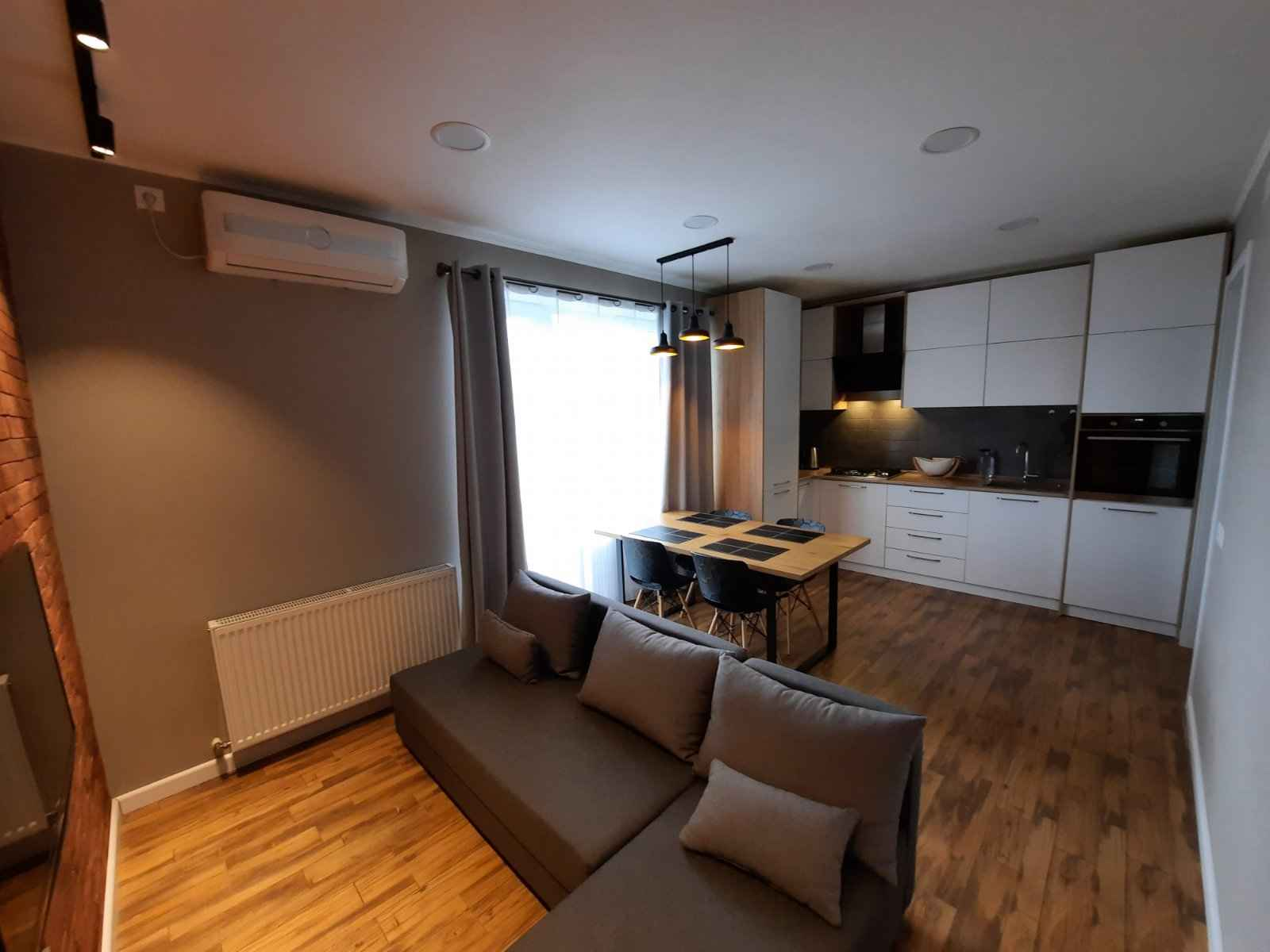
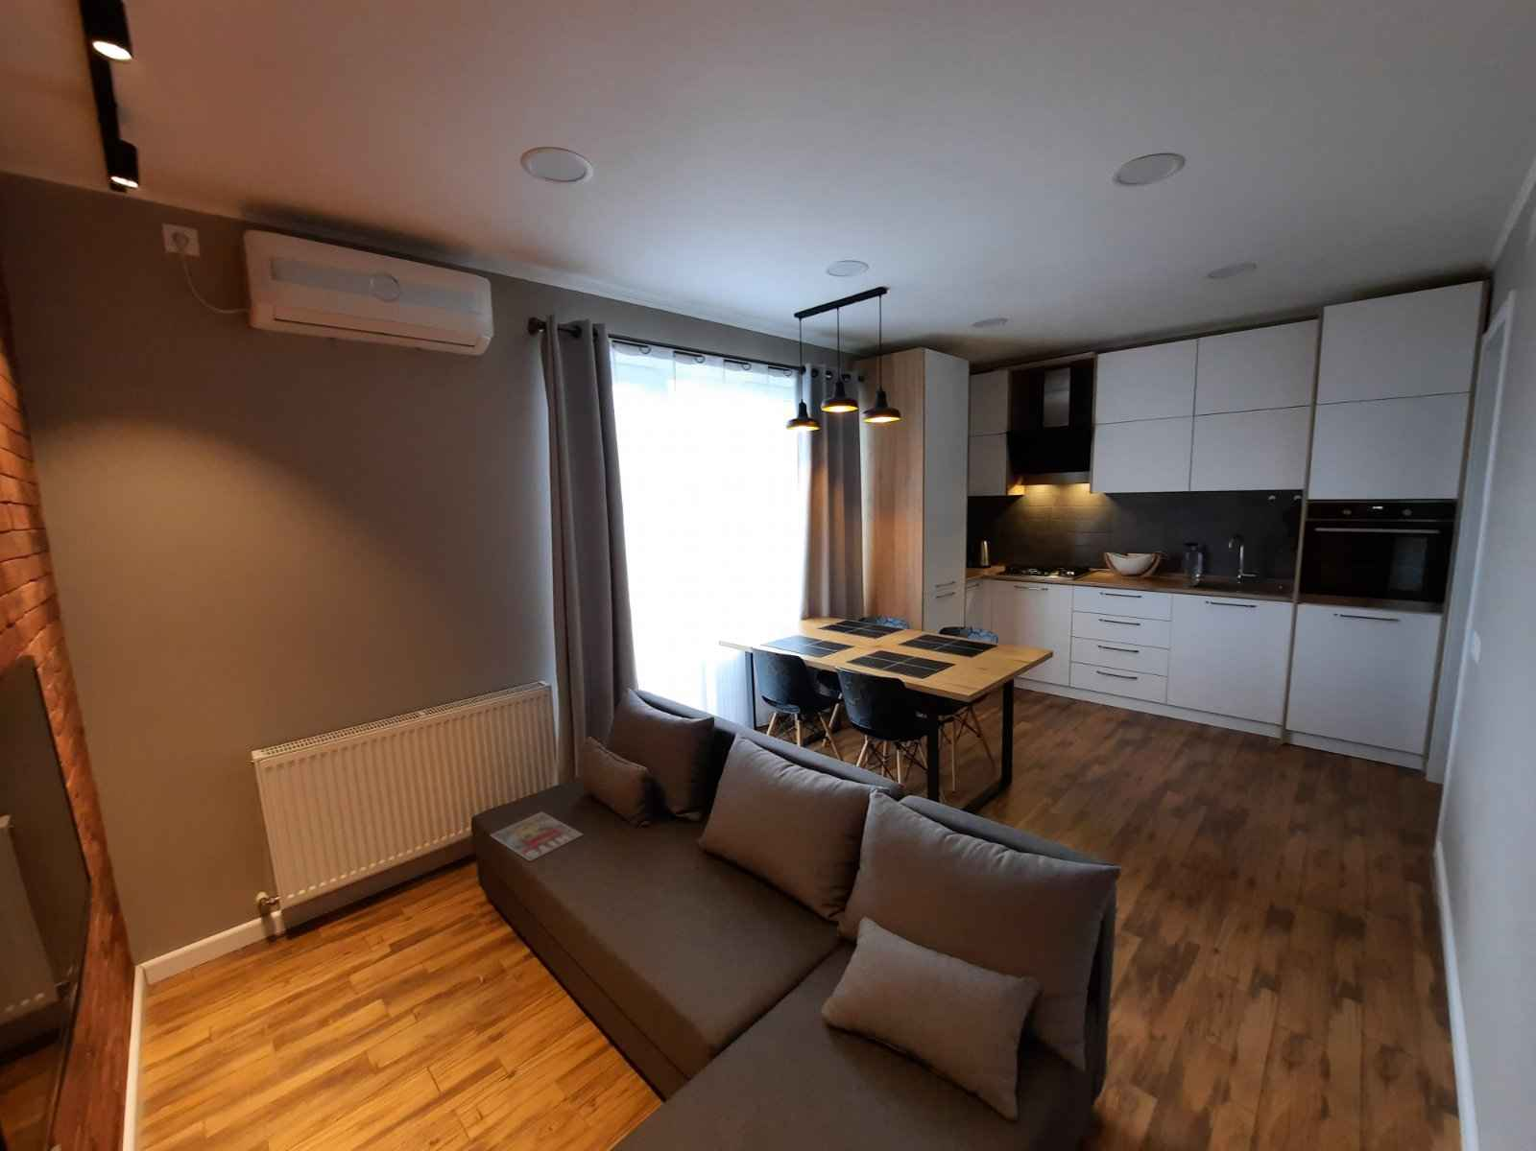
+ magazine (536, 834)
